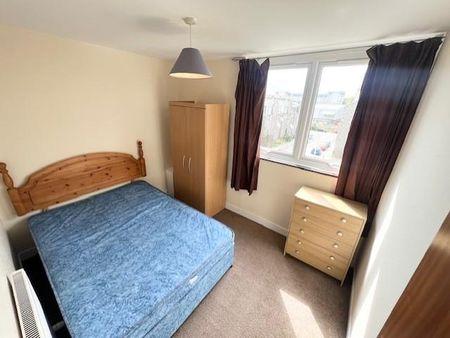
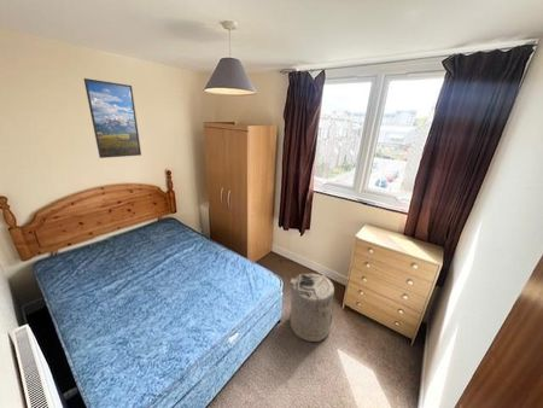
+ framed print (116, 121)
+ laundry hamper (313, 302)
